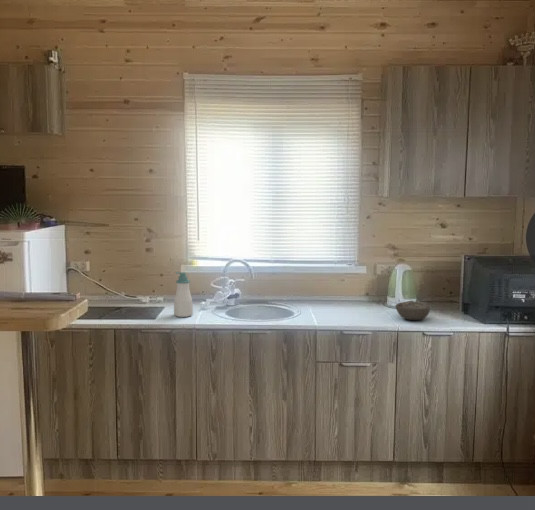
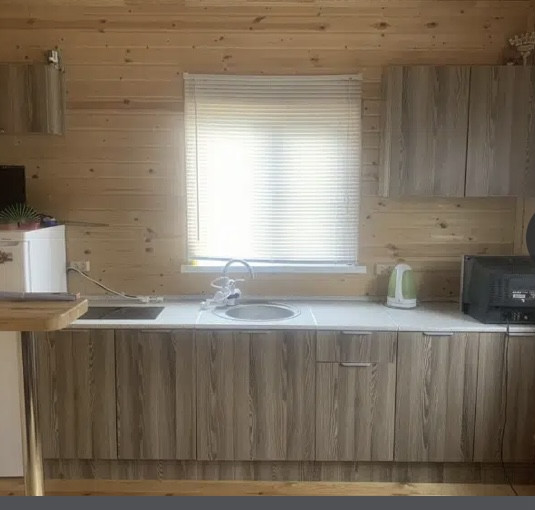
- bowl (412, 311)
- soap bottle (183, 294)
